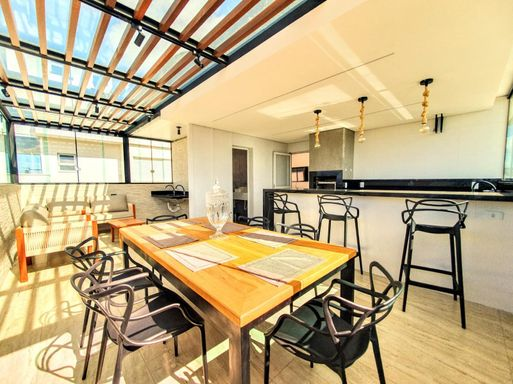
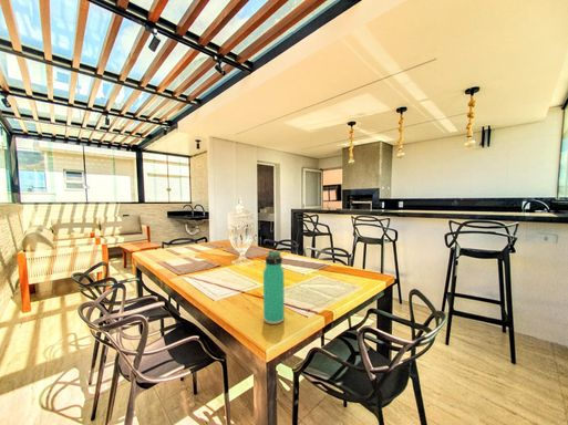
+ thermos bottle (273, 284)
